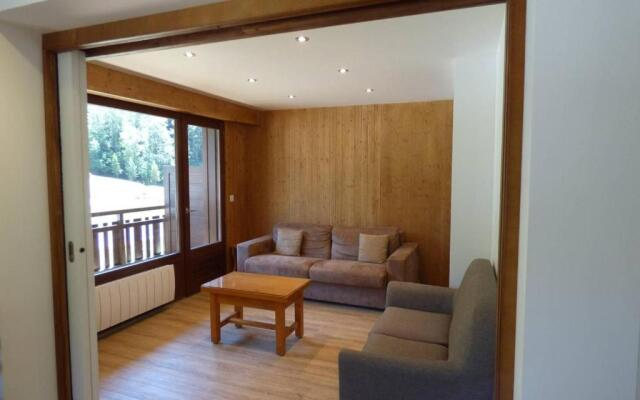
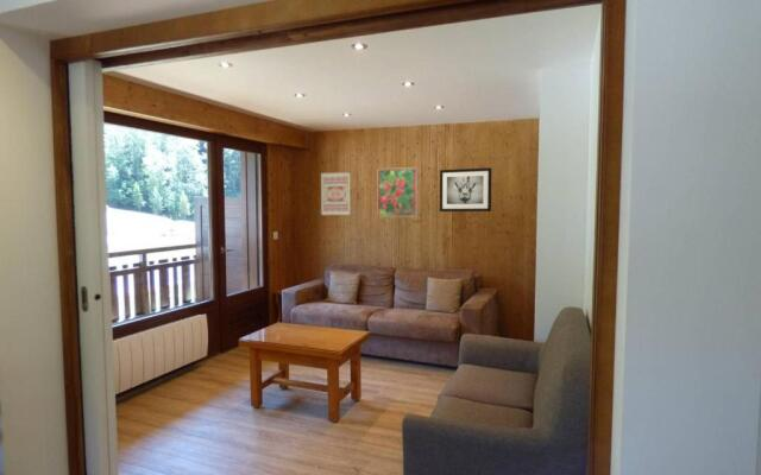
+ wall art (465, 190)
+ wall art (335, 194)
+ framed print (397, 192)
